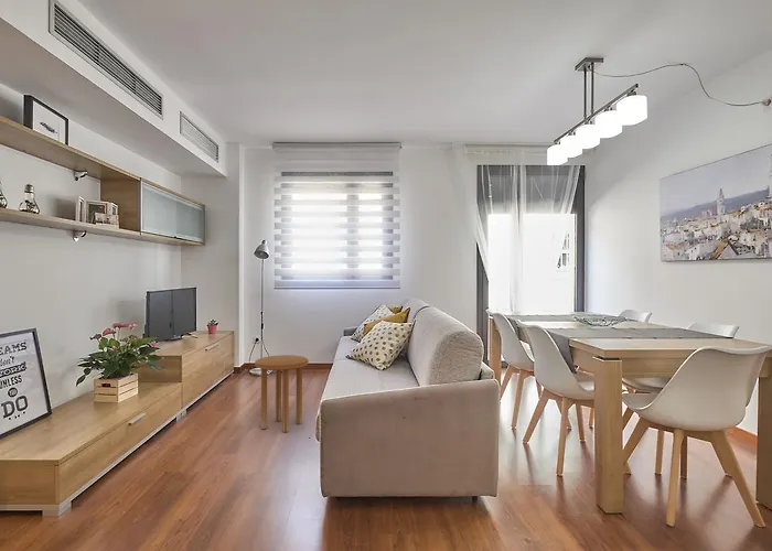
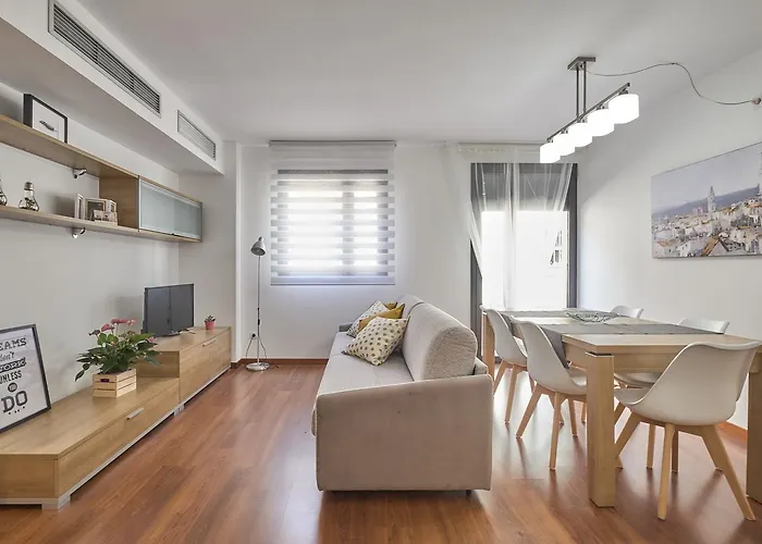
- side table (282, 392)
